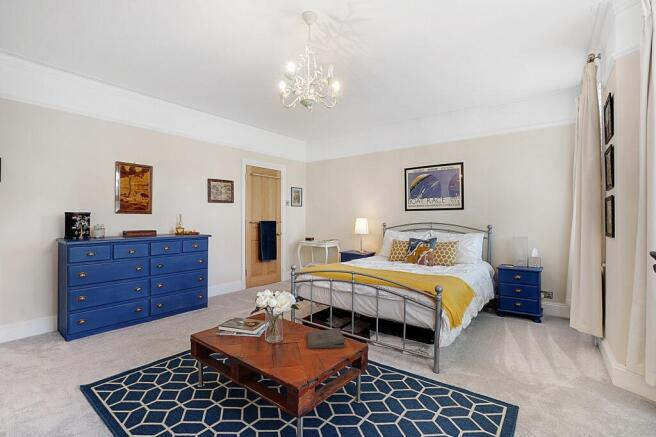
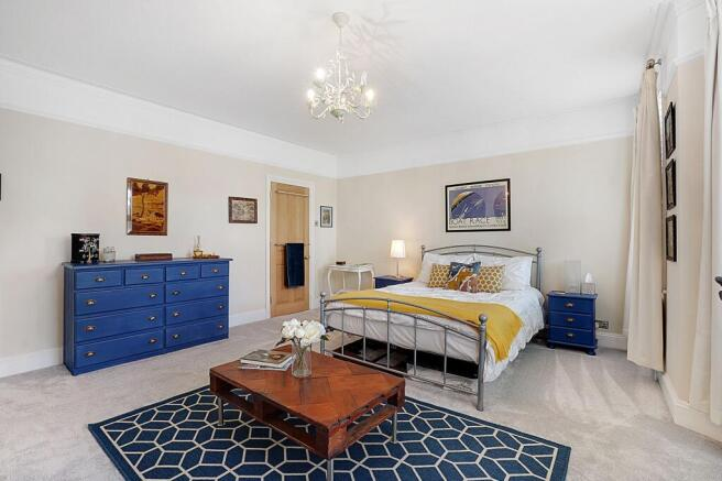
- pizza box (325, 337)
